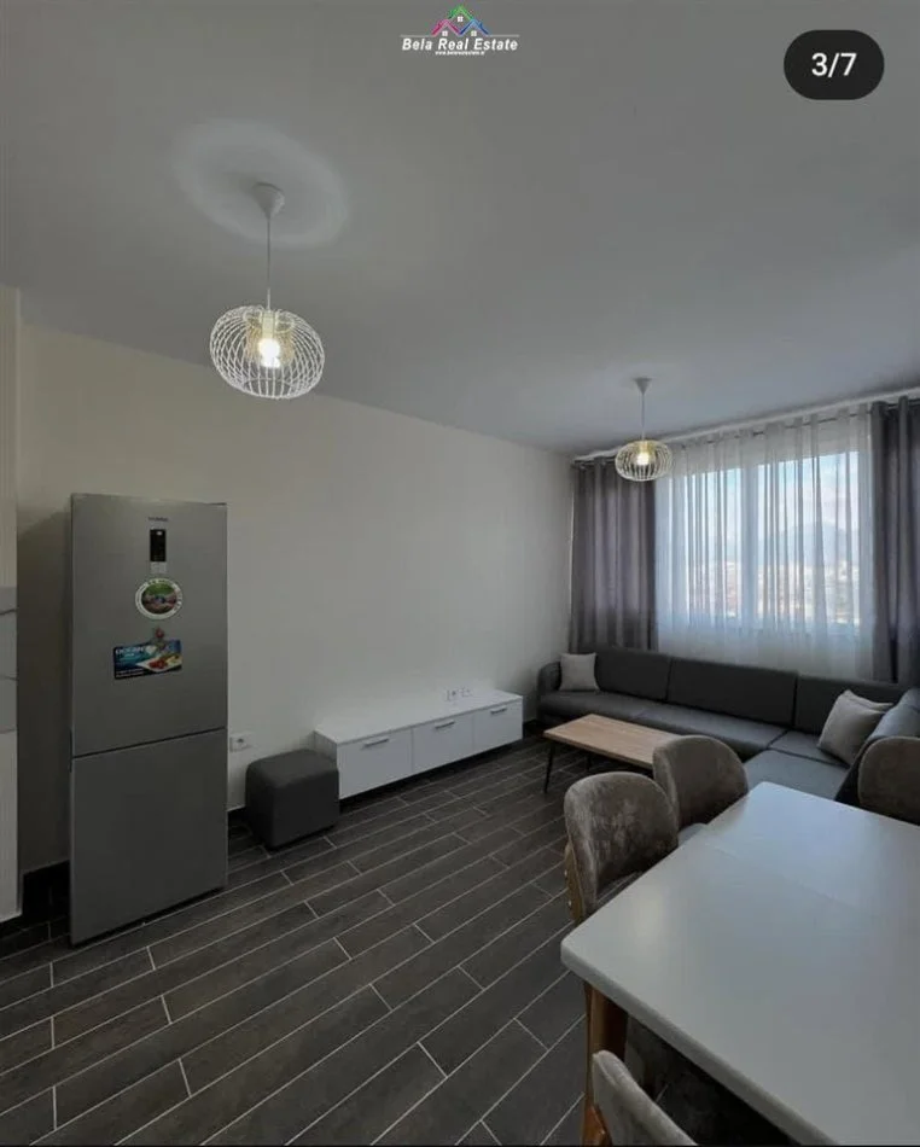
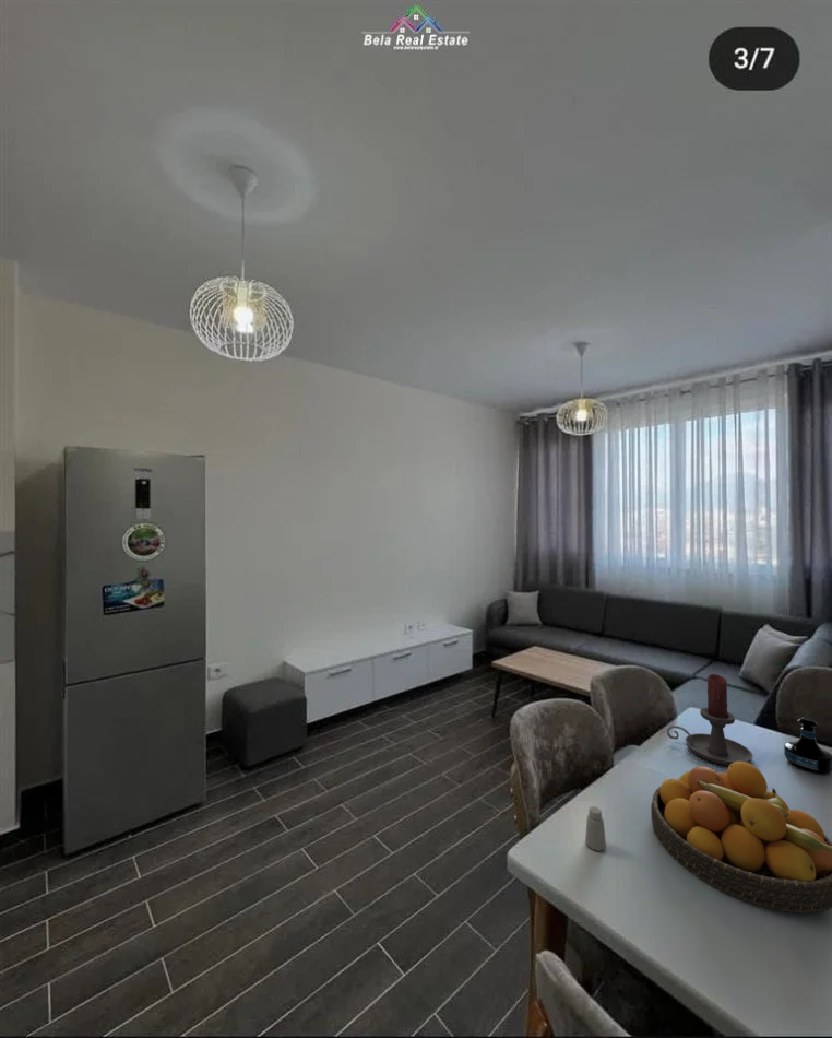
+ fruit bowl (736, 812)
+ candle holder (706, 712)
+ tequila bottle (808, 741)
+ saltshaker (595, 826)
